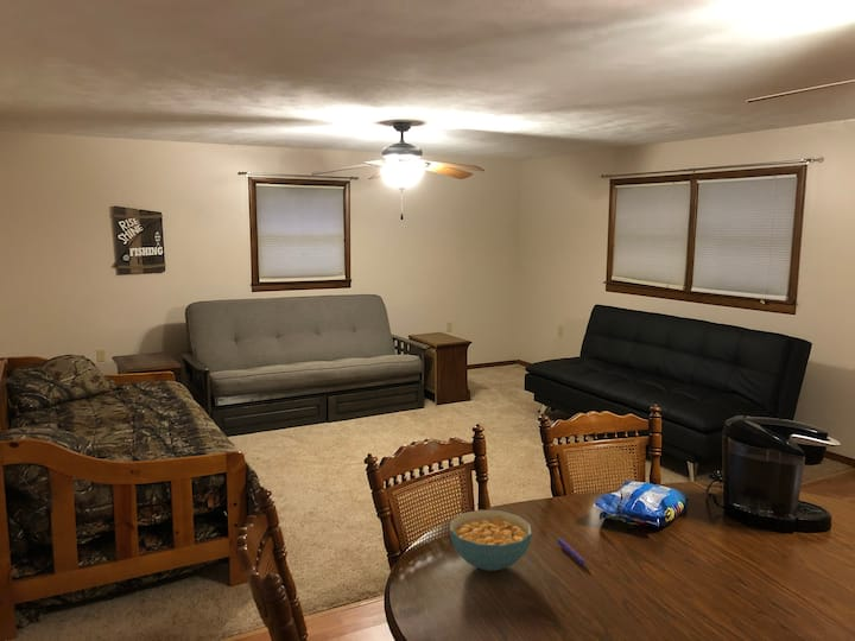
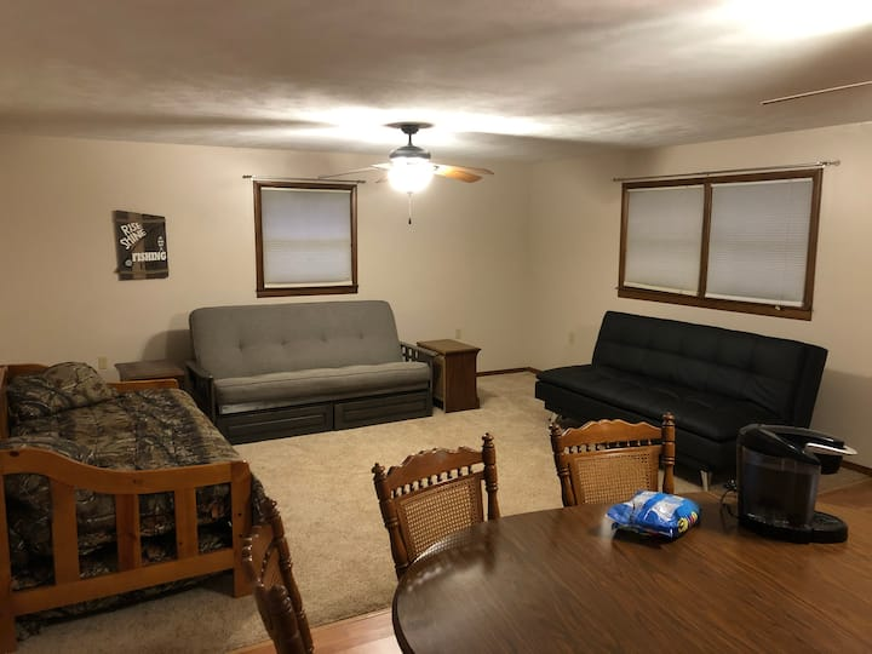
- cereal bowl (489, 545)
- pen (571, 551)
